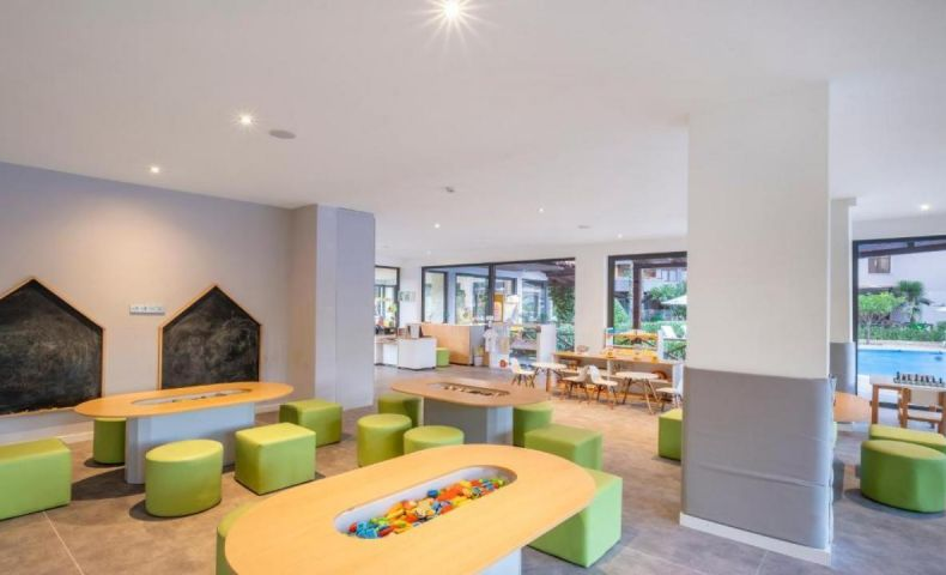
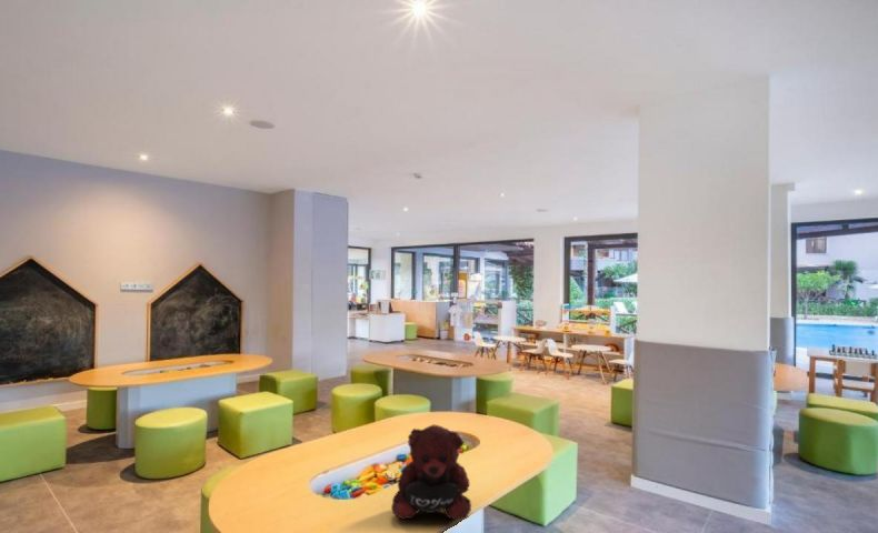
+ teddy bear (437, 466)
